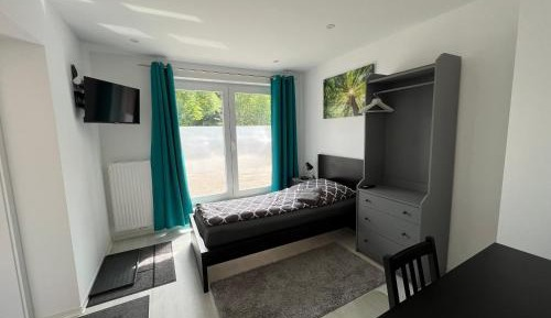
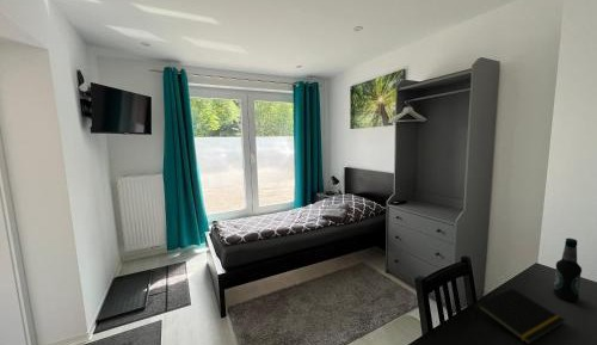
+ bottle (568, 269)
+ notepad (518, 313)
